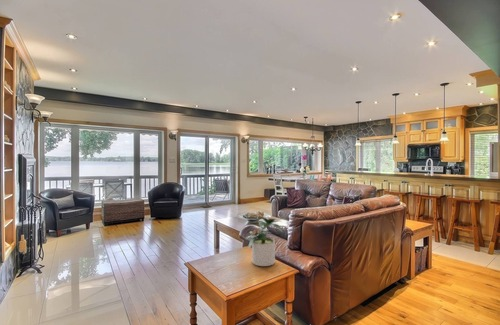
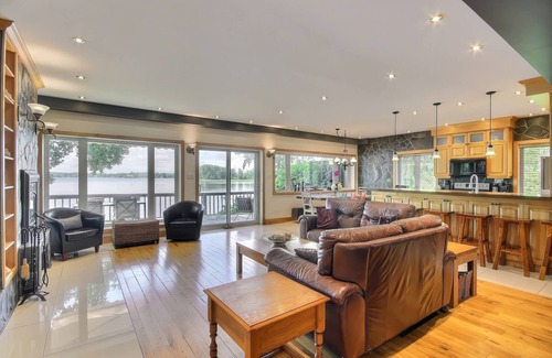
- potted plant (265, 238)
